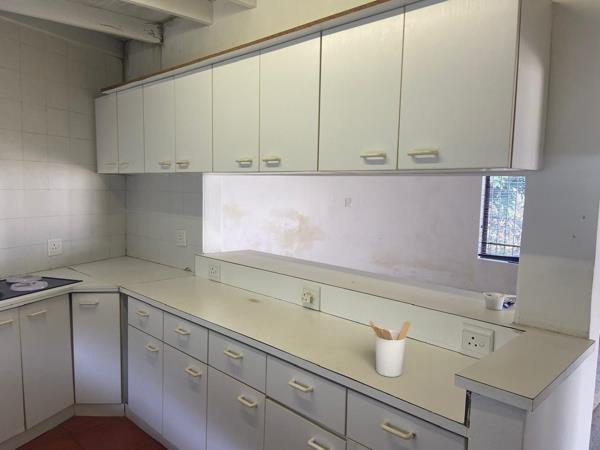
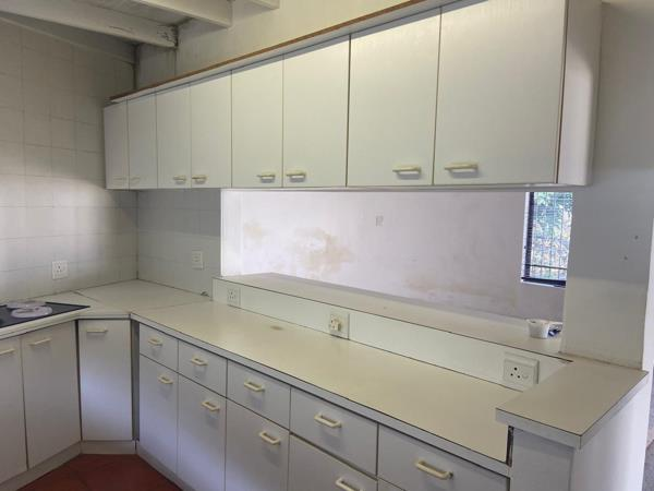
- utensil holder (386, 346)
